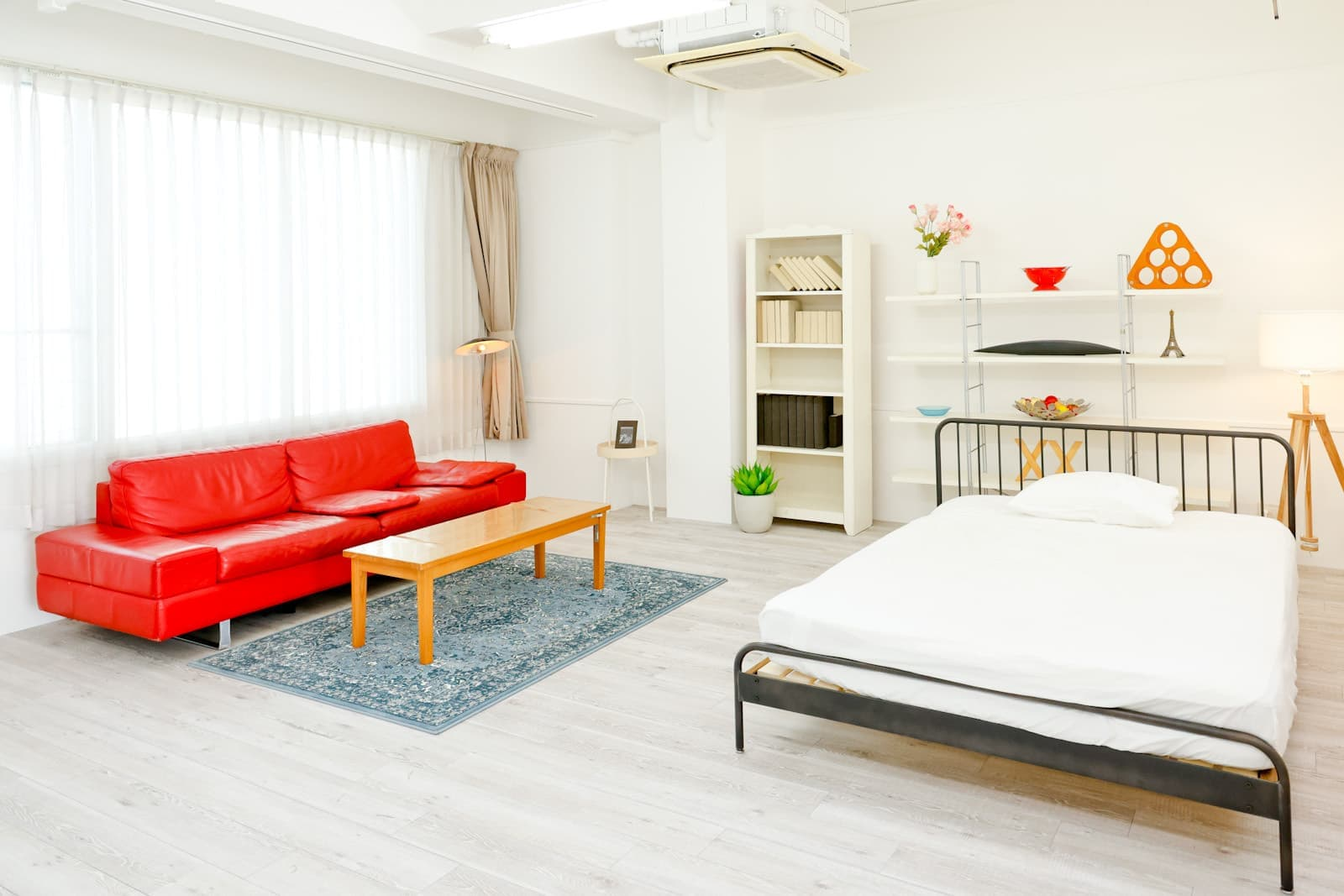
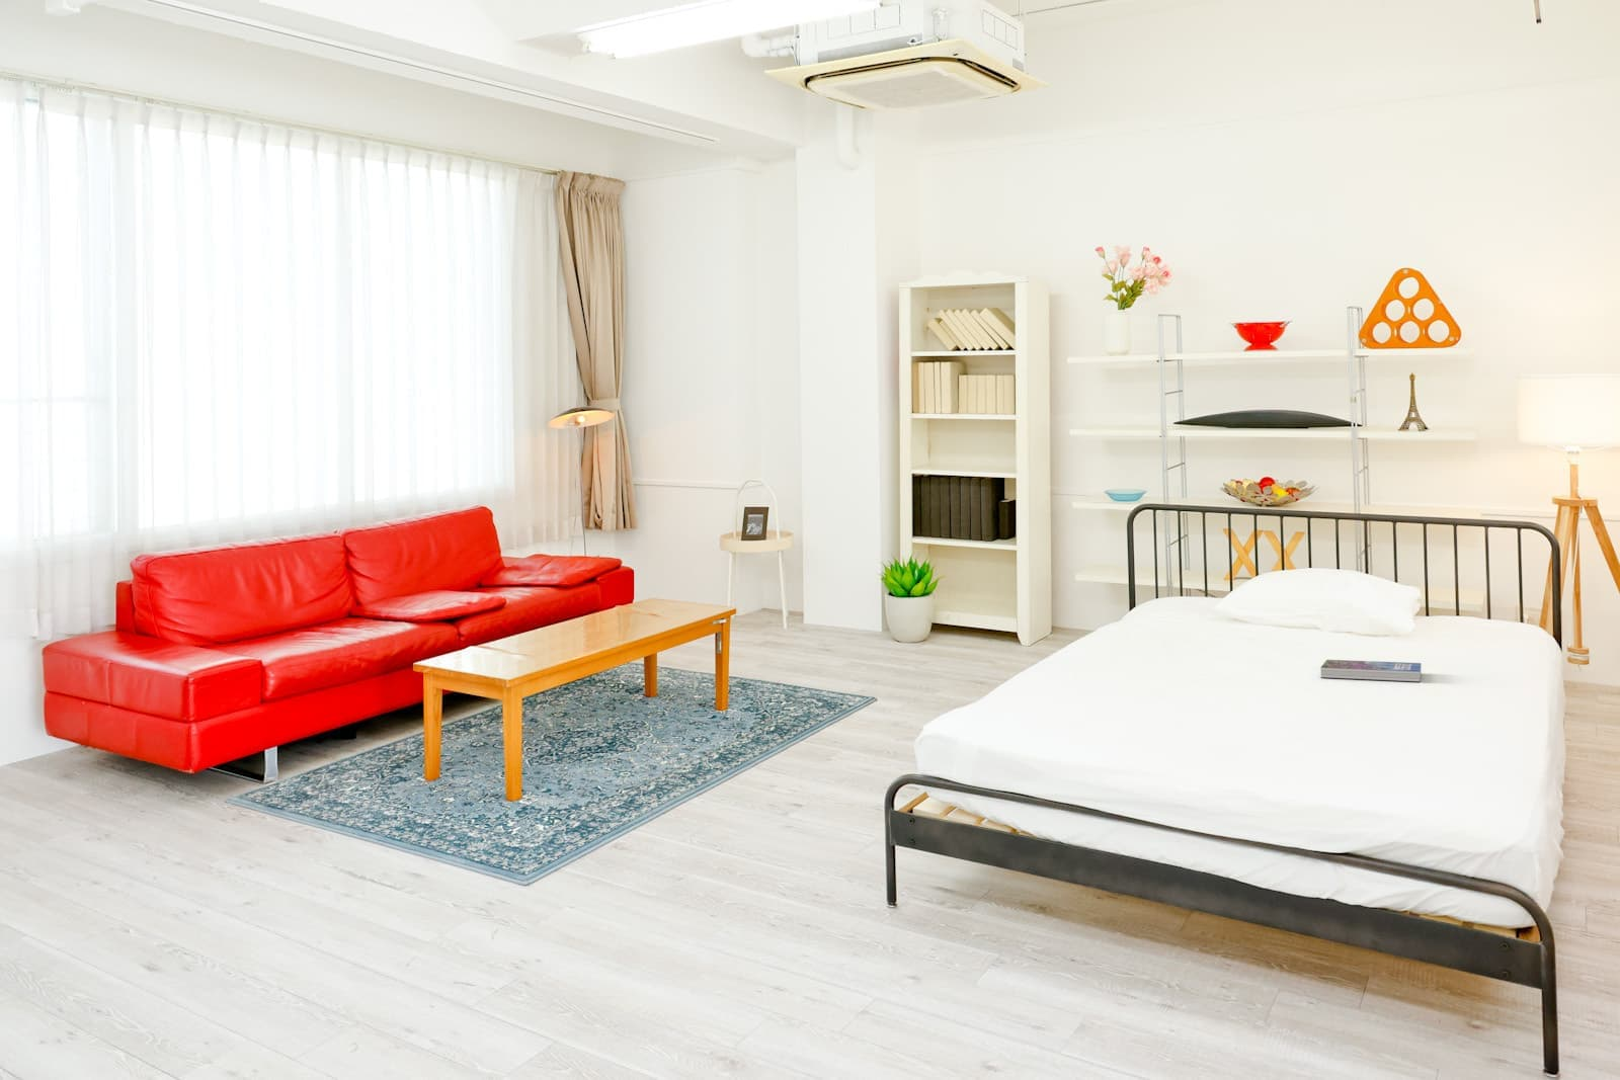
+ book (1370, 670)
